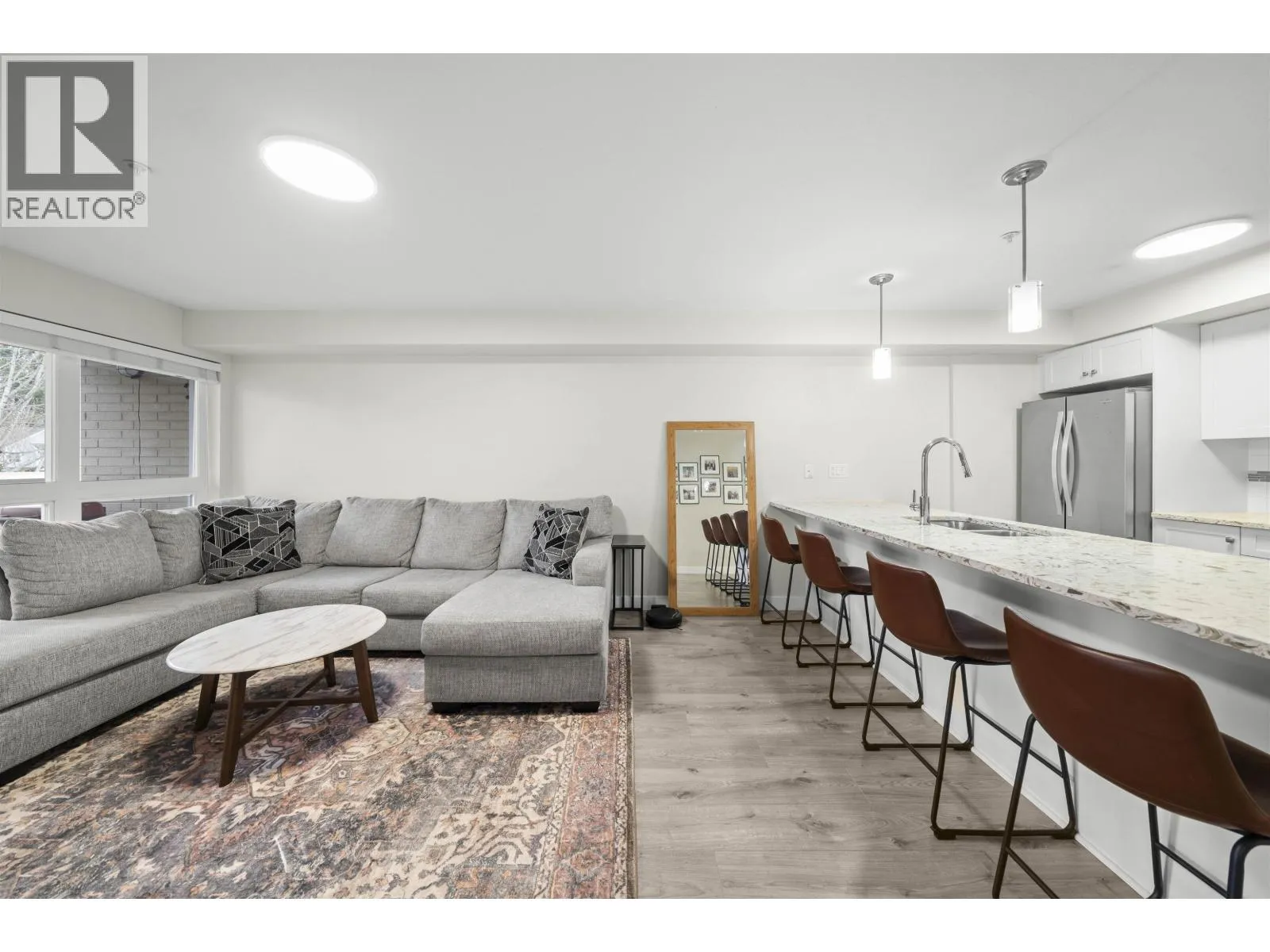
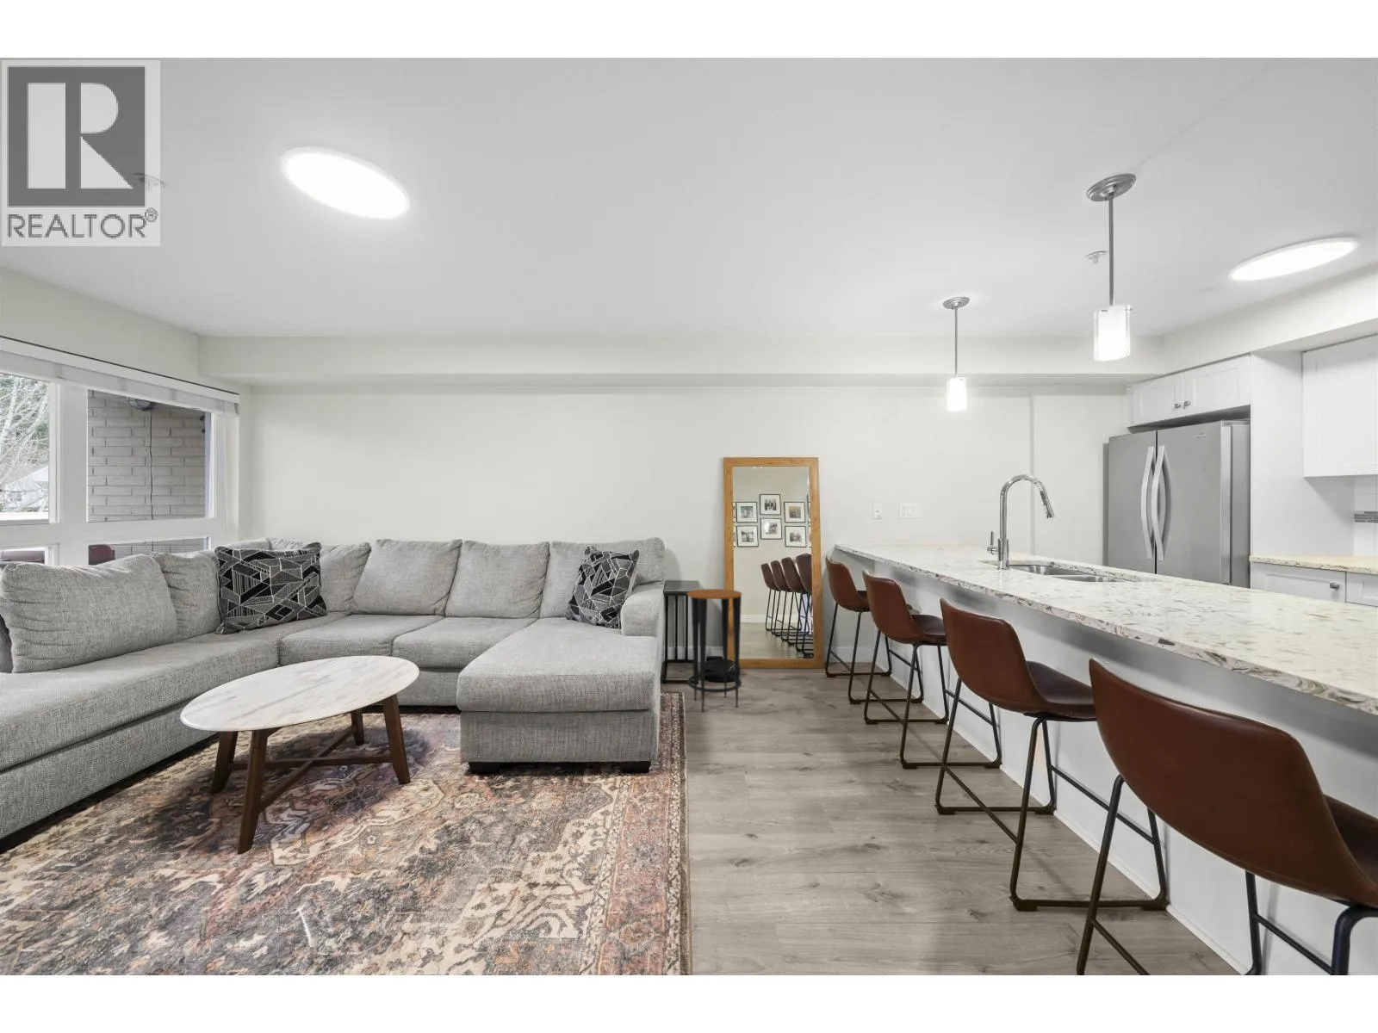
+ side table (705, 648)
